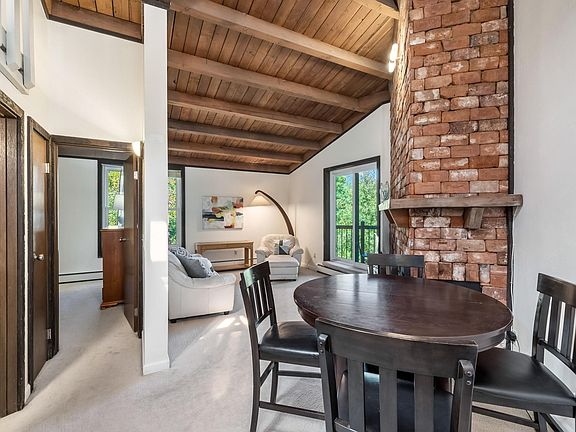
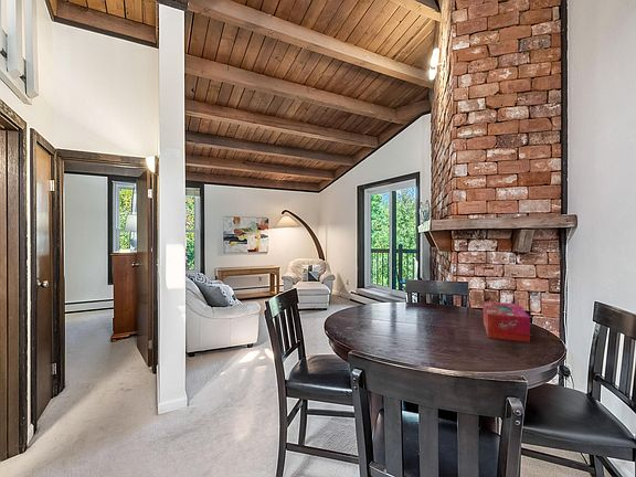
+ tissue box (504, 319)
